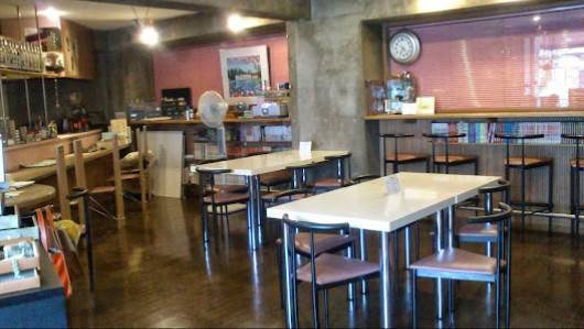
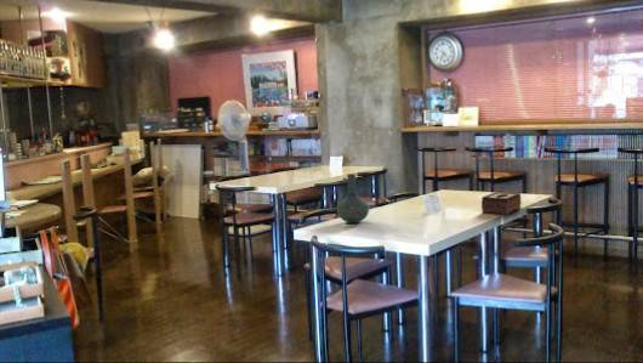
+ tissue box (501, 203)
+ vase (352, 198)
